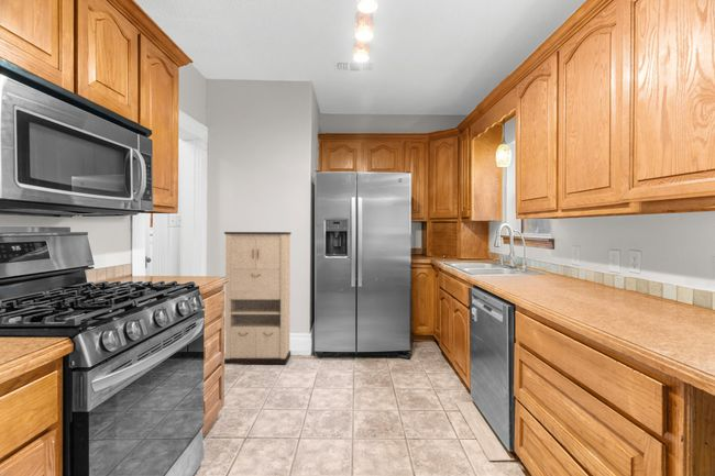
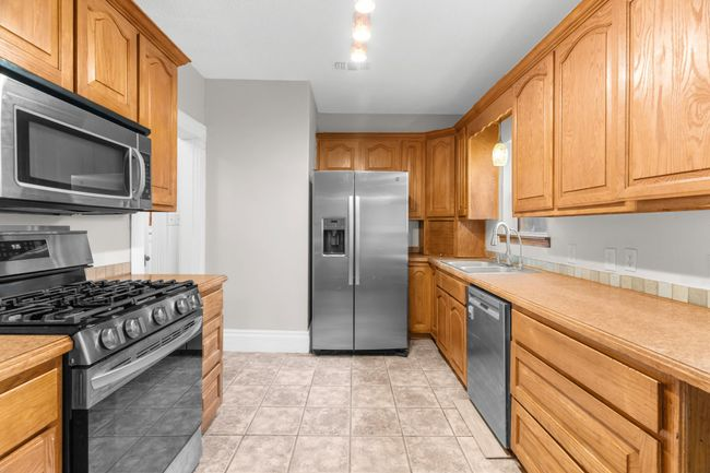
- cabinet (258, 296)
